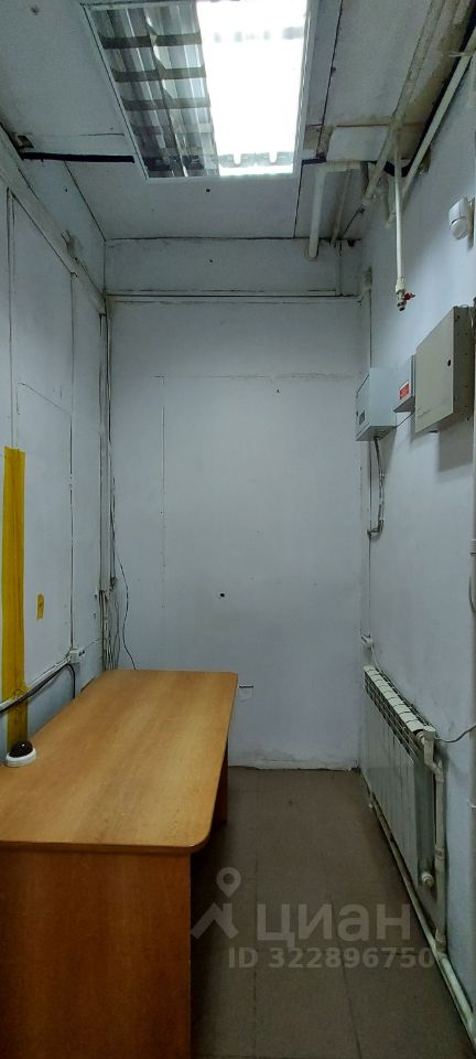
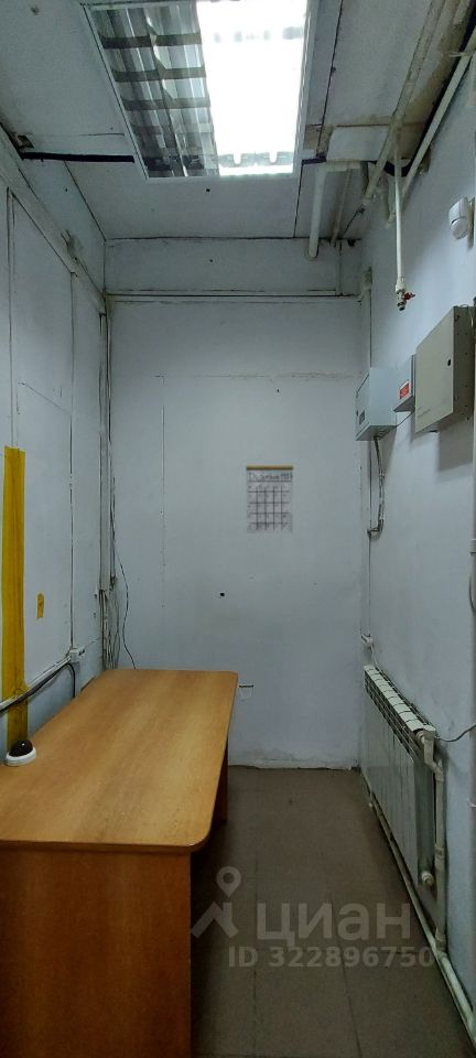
+ calendar (269, 490)
